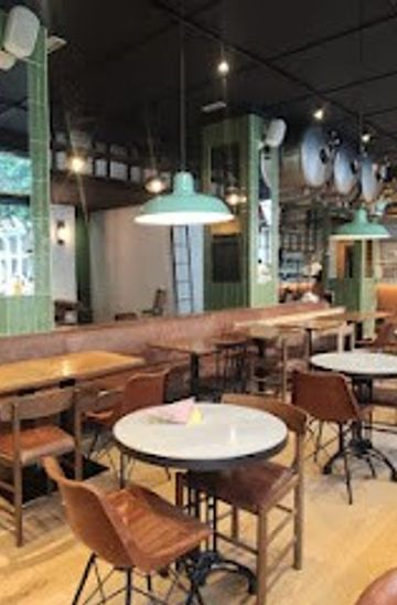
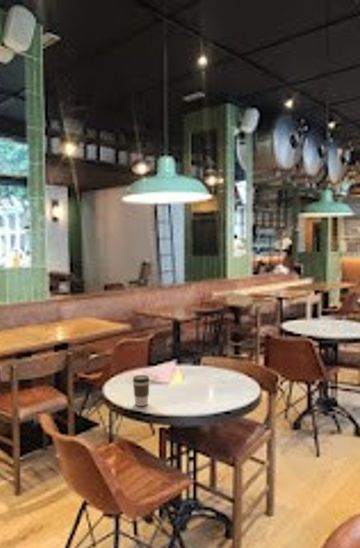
+ coffee cup (141, 390)
